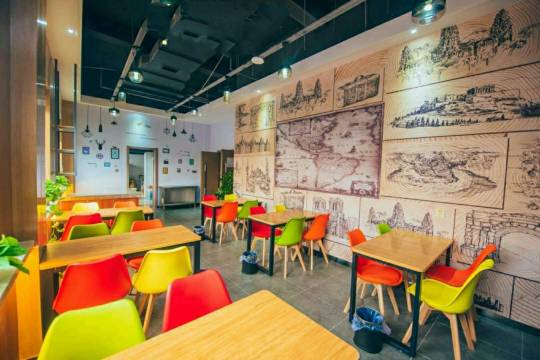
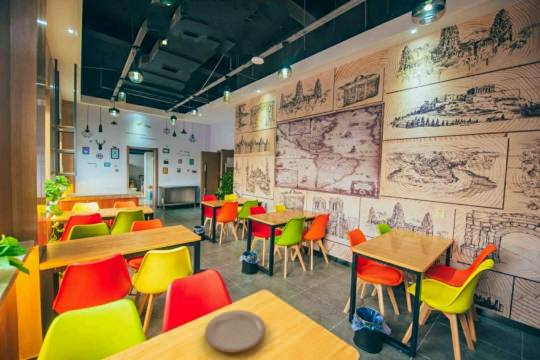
+ plate (235, 330)
